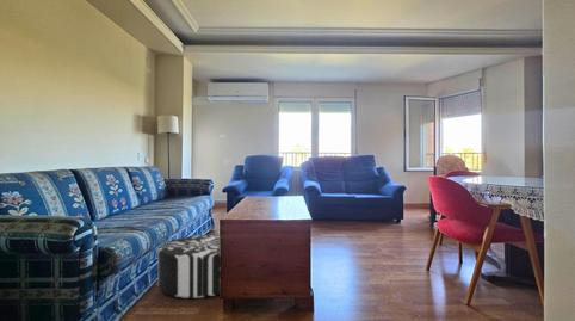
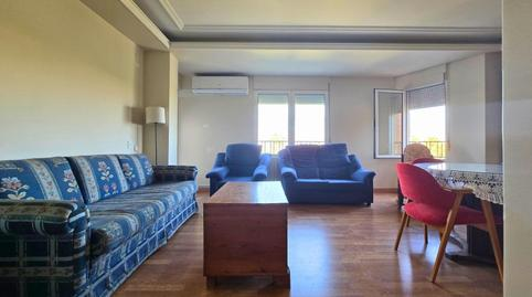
- pouf (203, 263)
